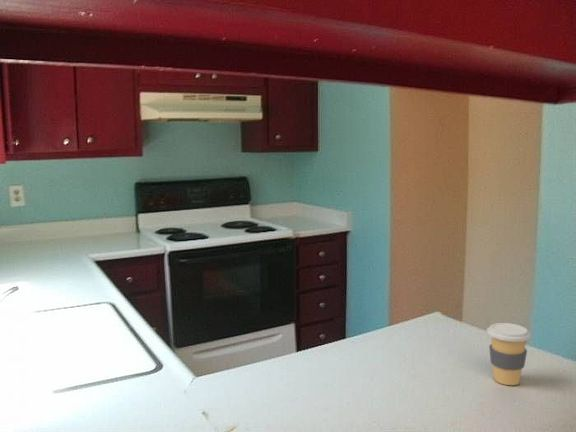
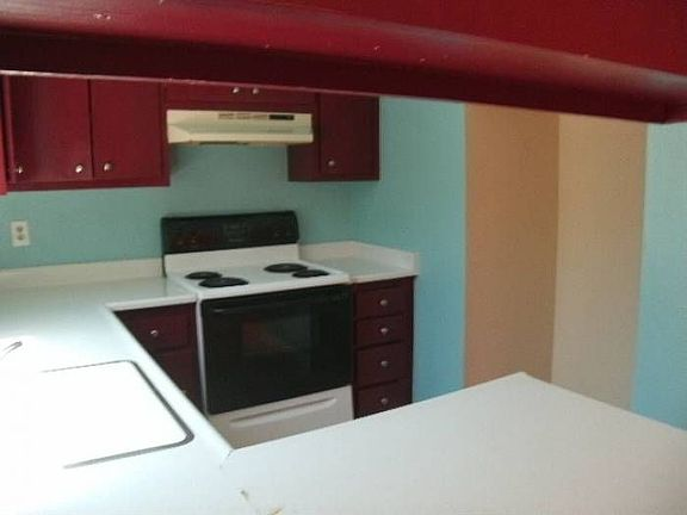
- coffee cup (507, 354)
